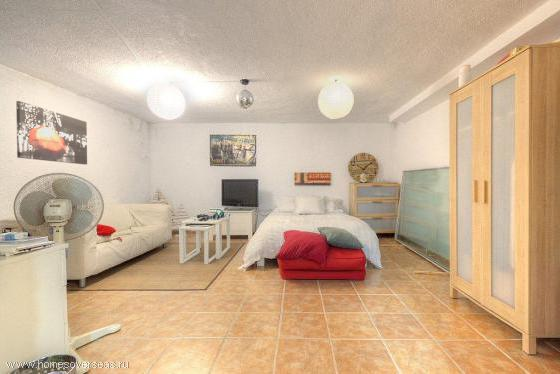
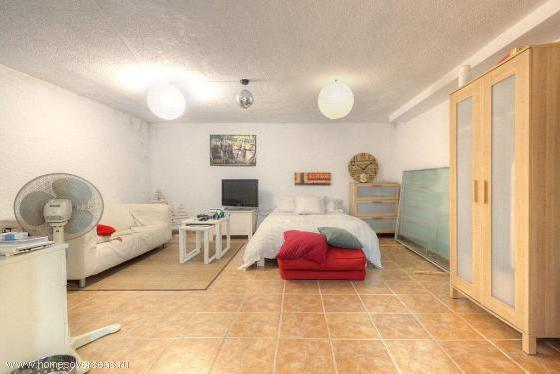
- wall art (56, 137)
